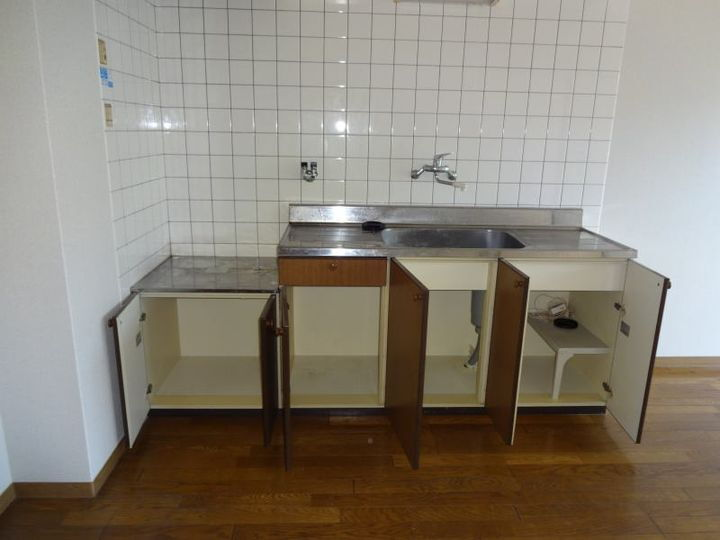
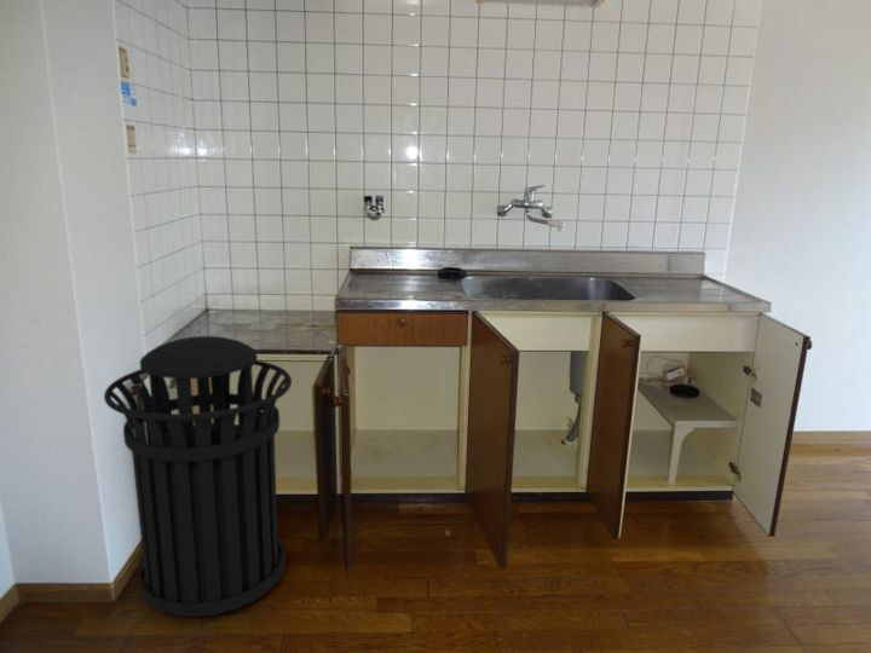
+ trash can (207, 464)
